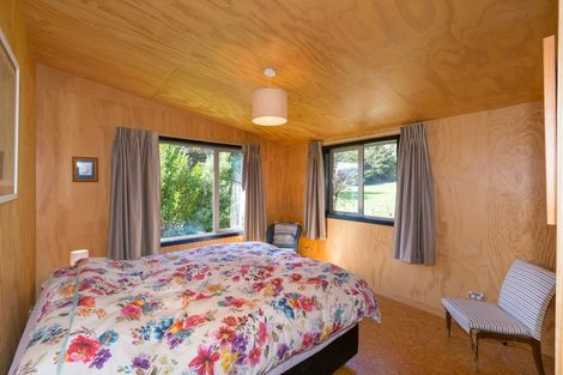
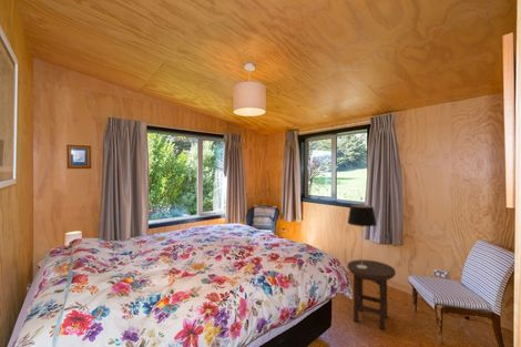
+ stool (369, 296)
+ table lamp (361, 236)
